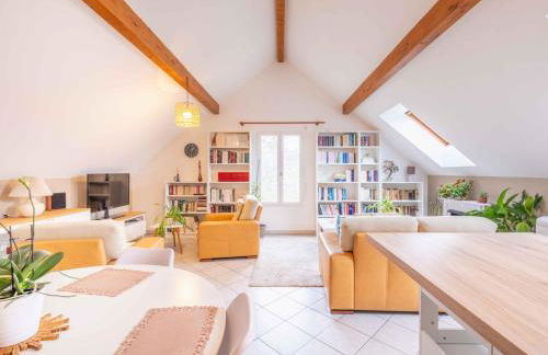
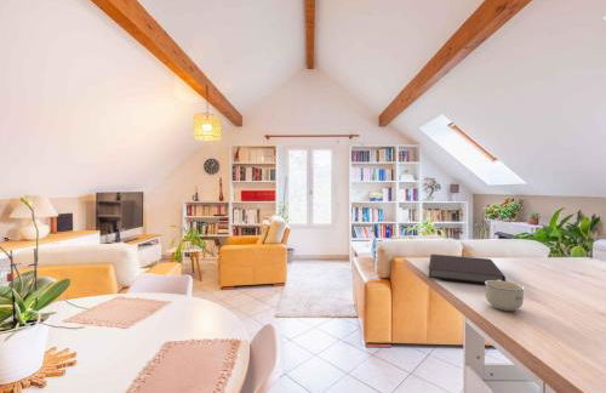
+ cup (503, 294)
+ notebook (462, 267)
